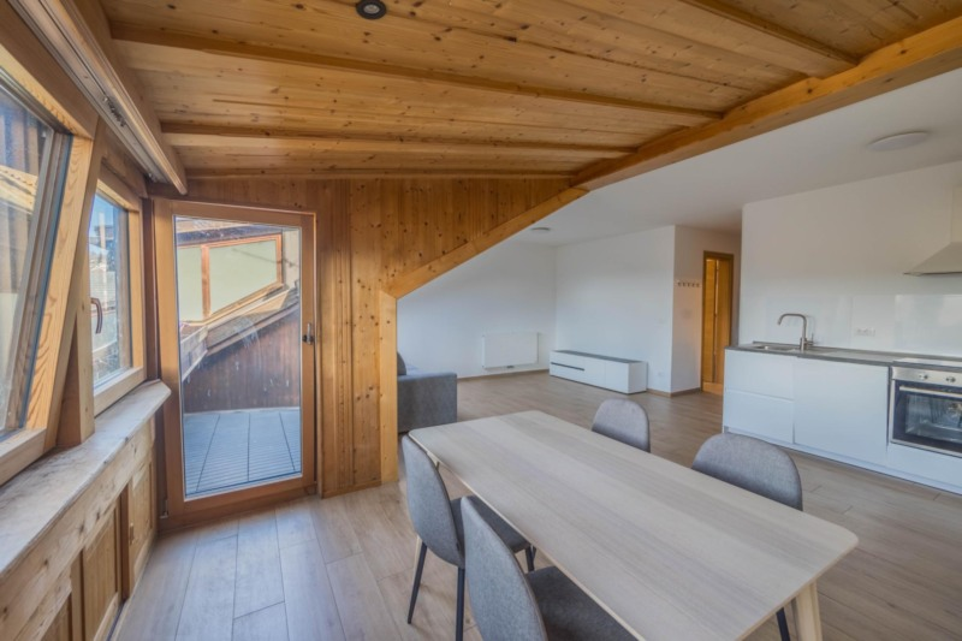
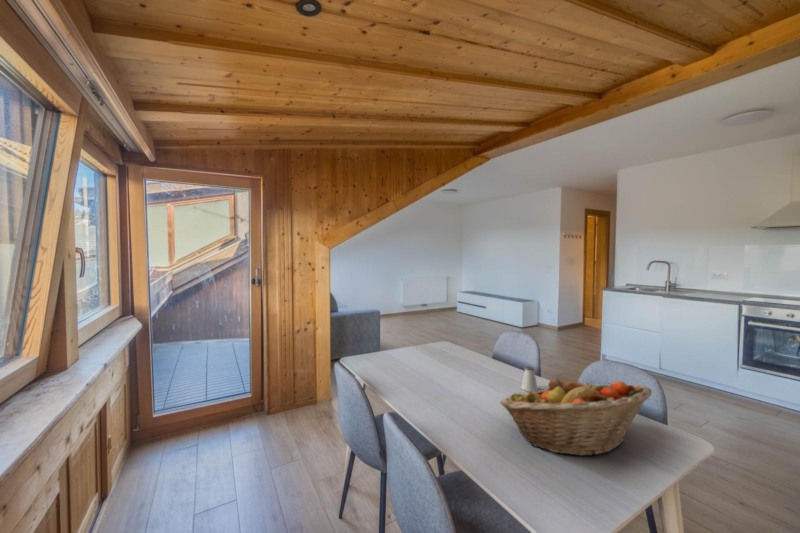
+ saltshaker (529, 378)
+ fruit basket (573, 406)
